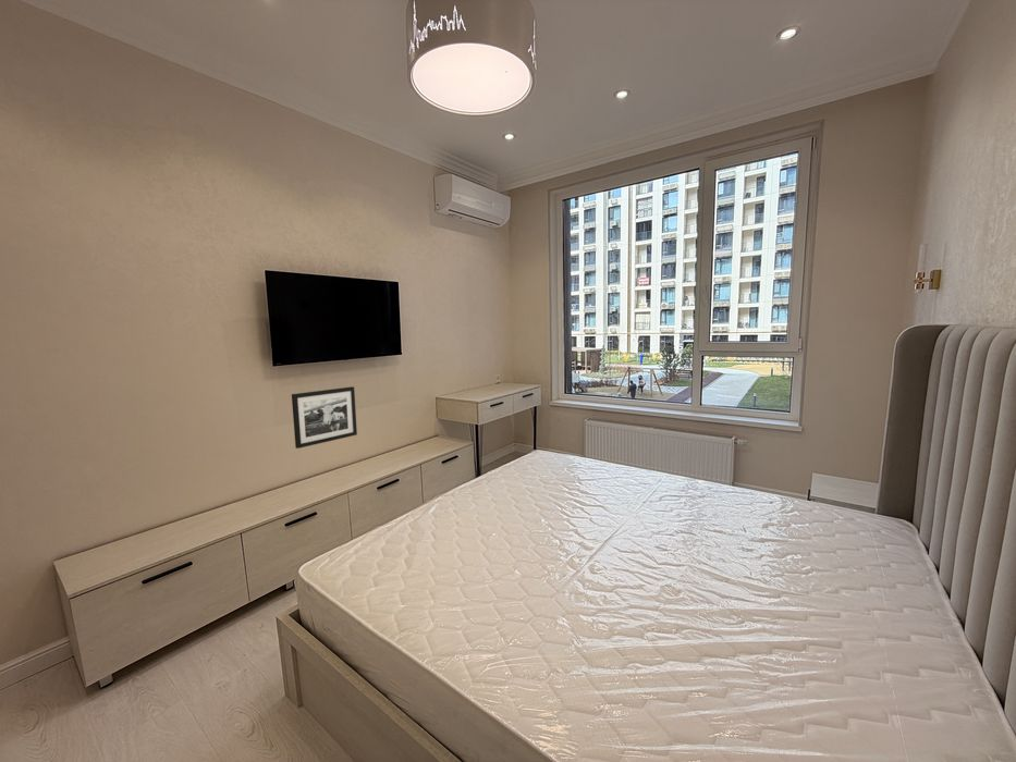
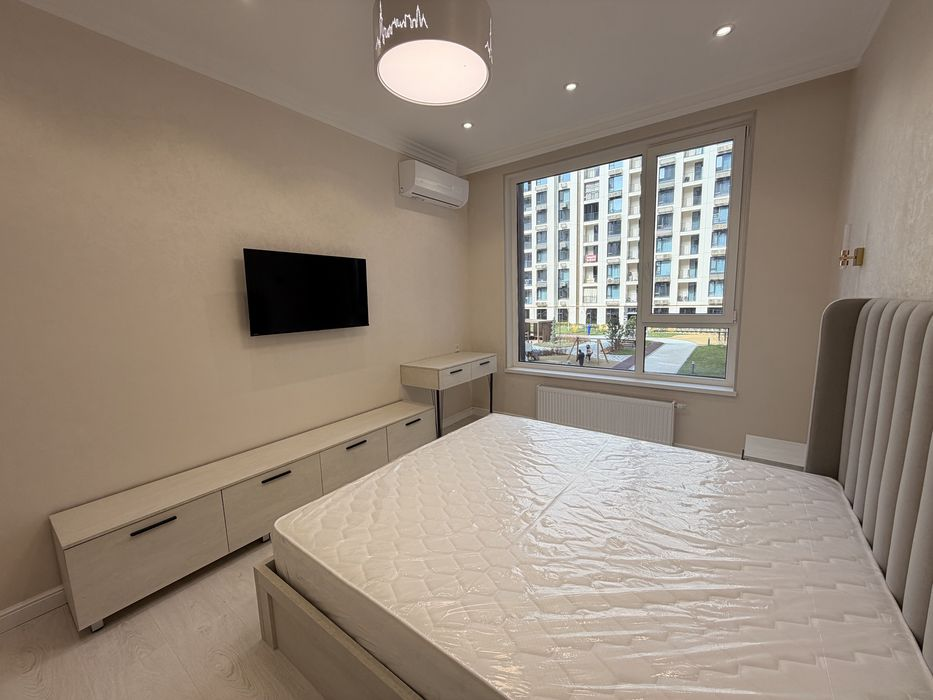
- picture frame (326, 416)
